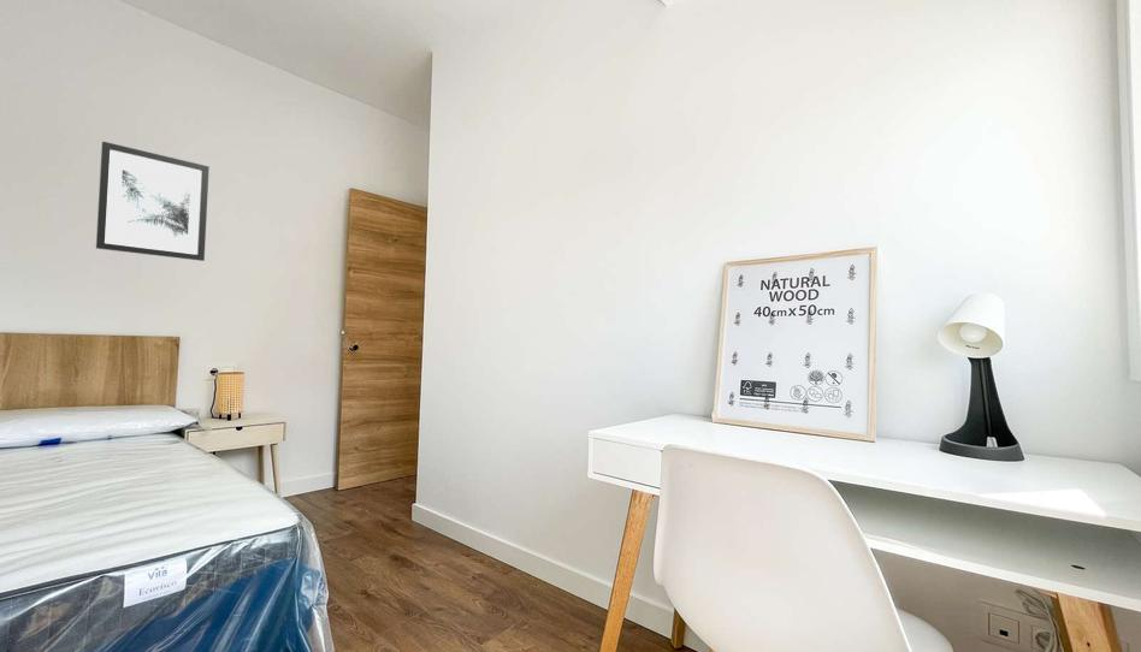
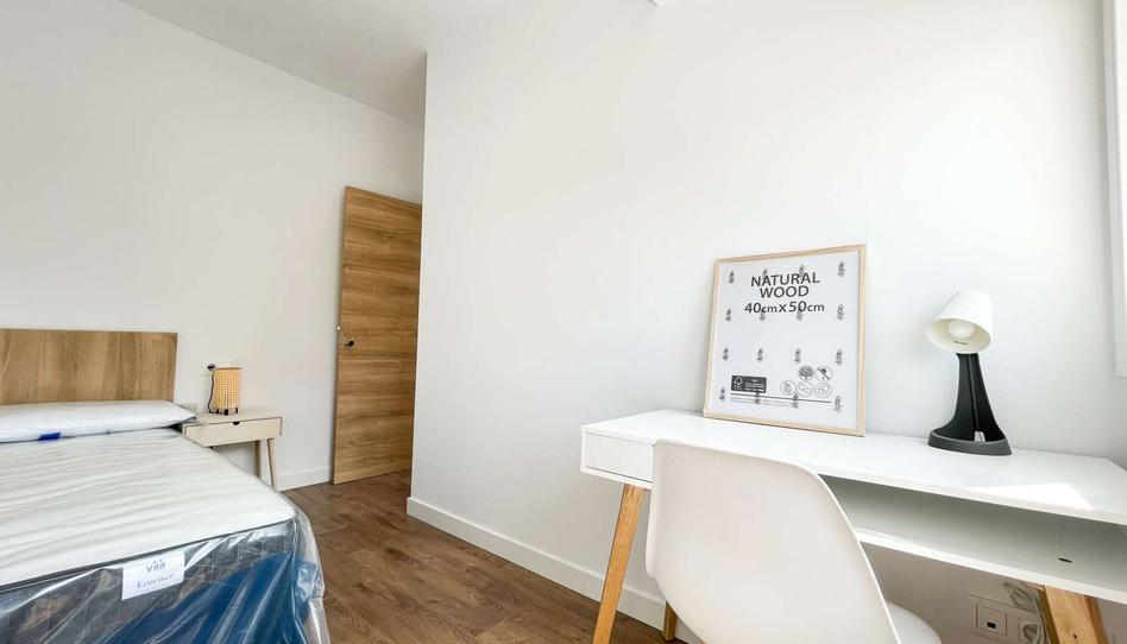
- wall art (155, 205)
